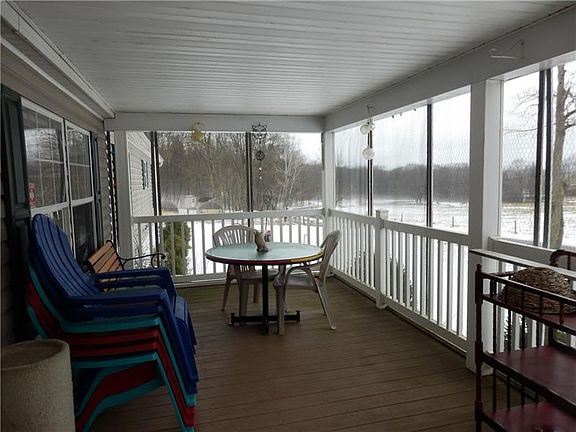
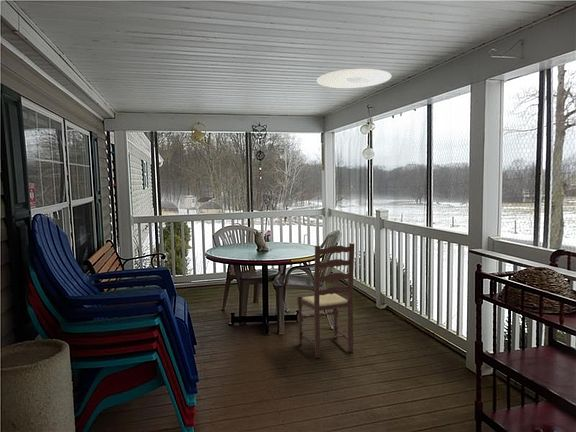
+ ceiling light (353, 75)
+ dining chair (325, 295)
